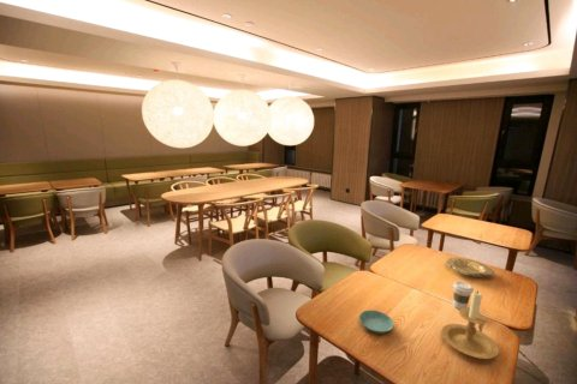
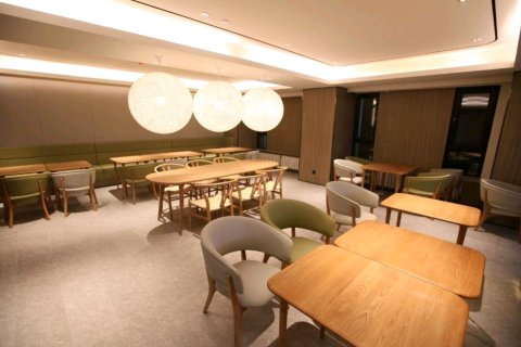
- coffee cup (462, 295)
- candle holder (472, 318)
- saucer (375, 322)
- plate (468, 268)
